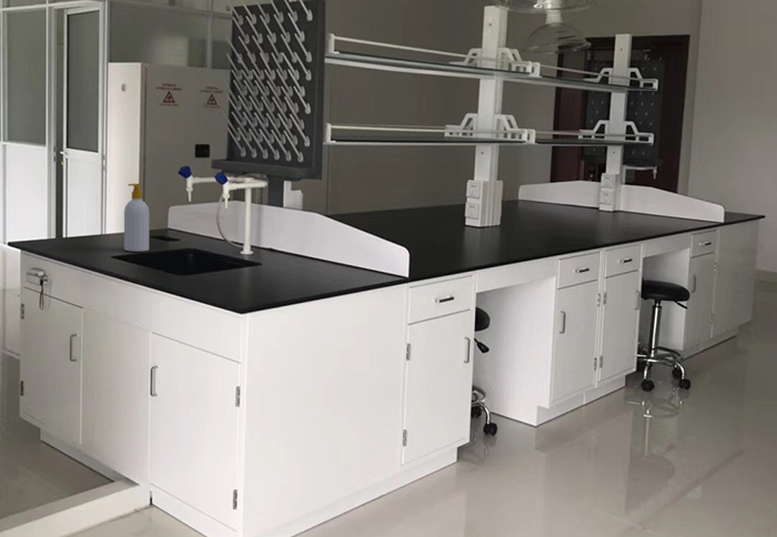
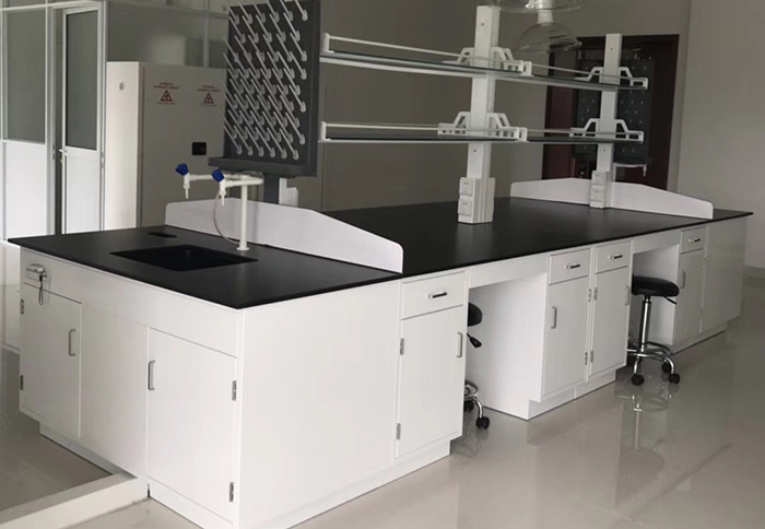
- soap bottle (135, 216)
